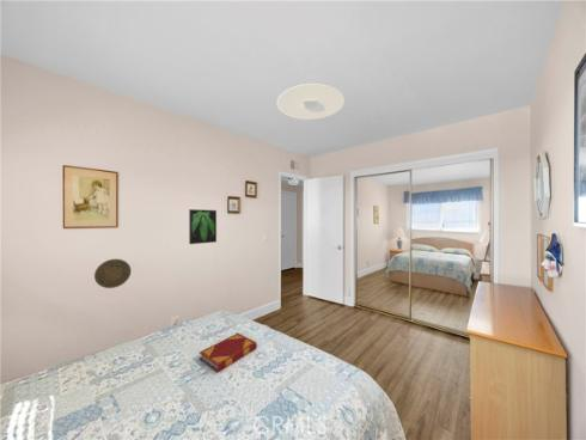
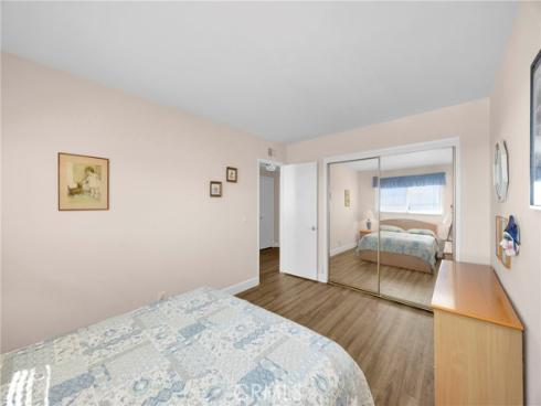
- hardback book (228, 350)
- ceiling light (310, 100)
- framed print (203, 226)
- decorative plate (114, 273)
